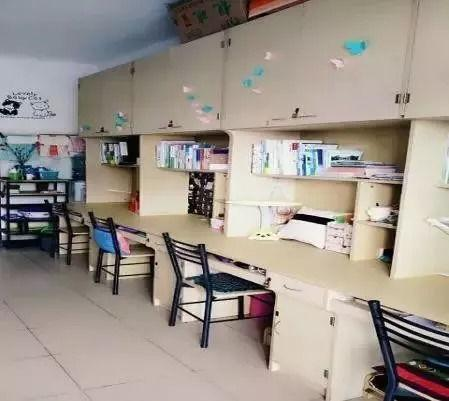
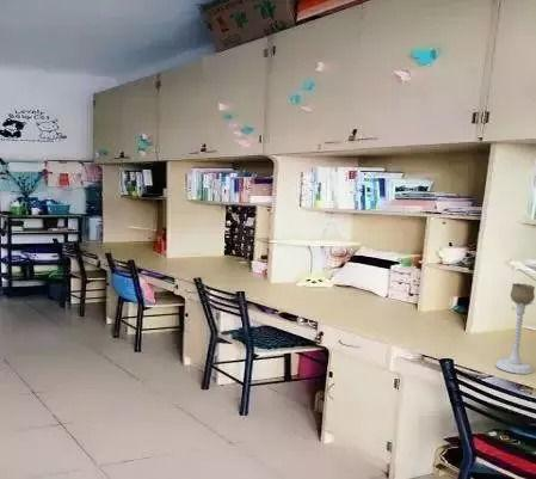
+ candle holder (518, 326)
